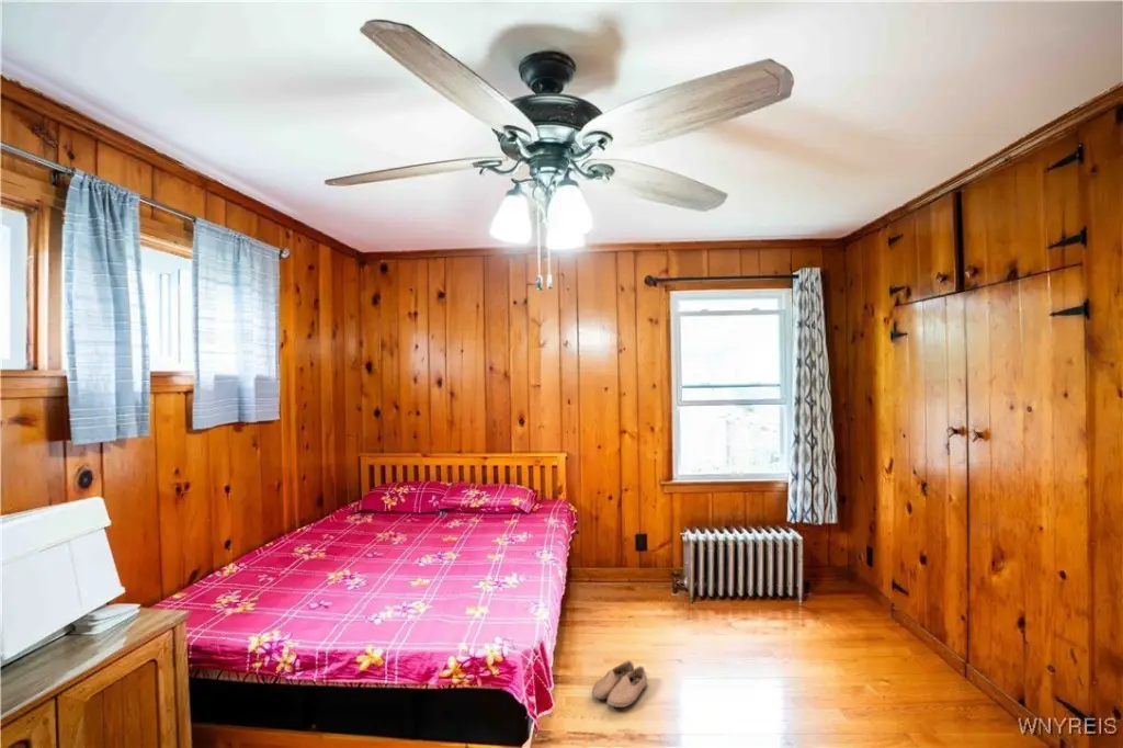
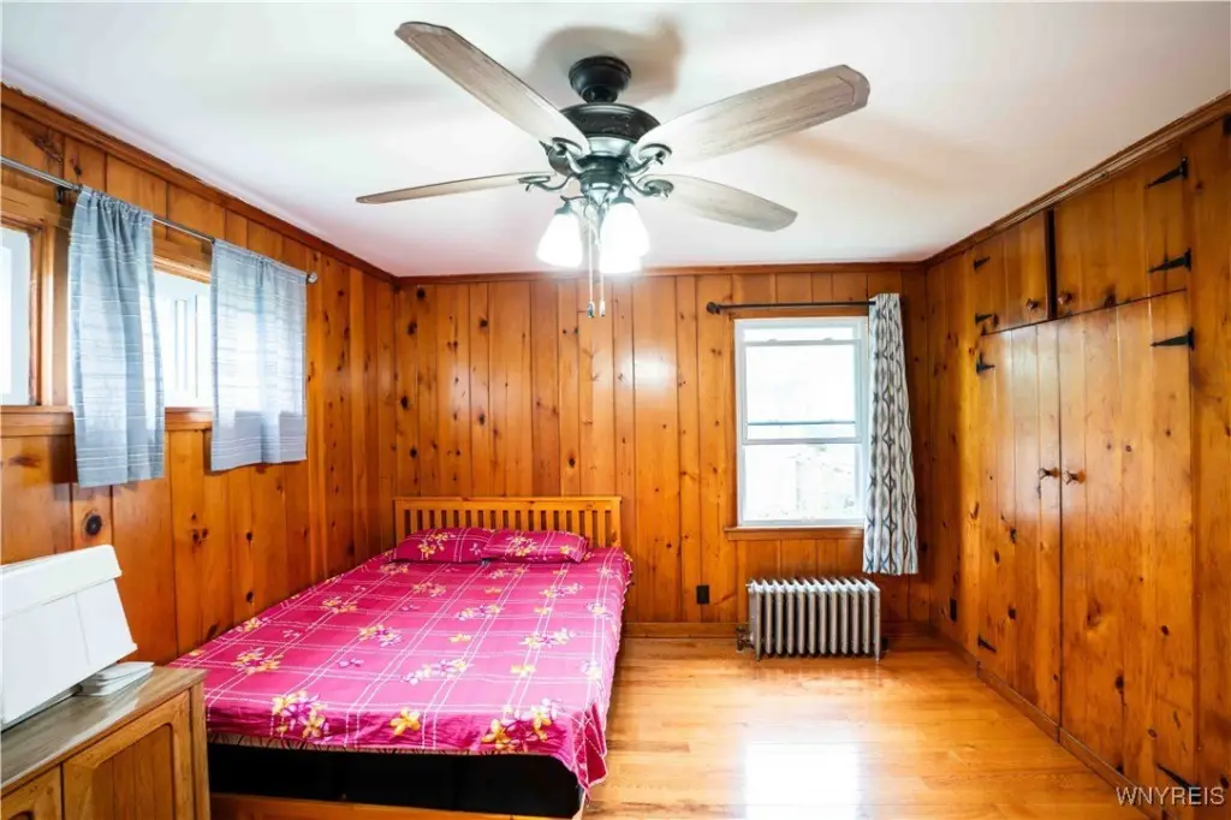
- shoe (620, 681)
